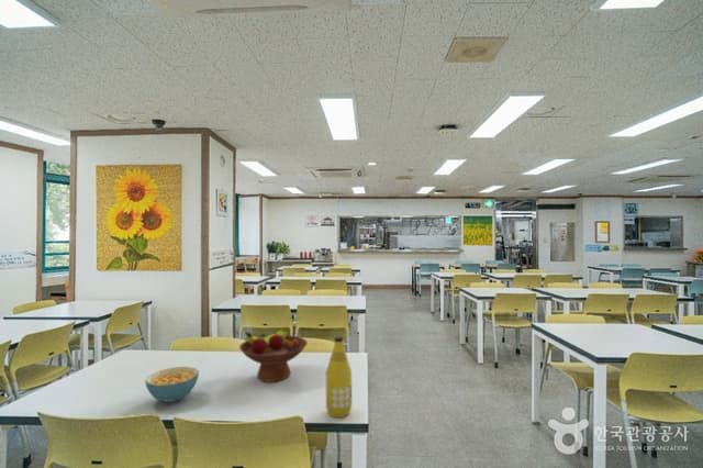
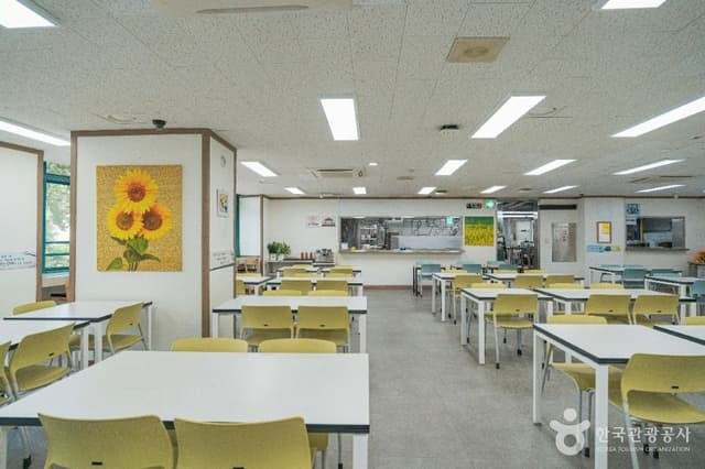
- fruit bowl (274, 354)
- bottle (338, 375)
- cereal bowl (172, 387)
